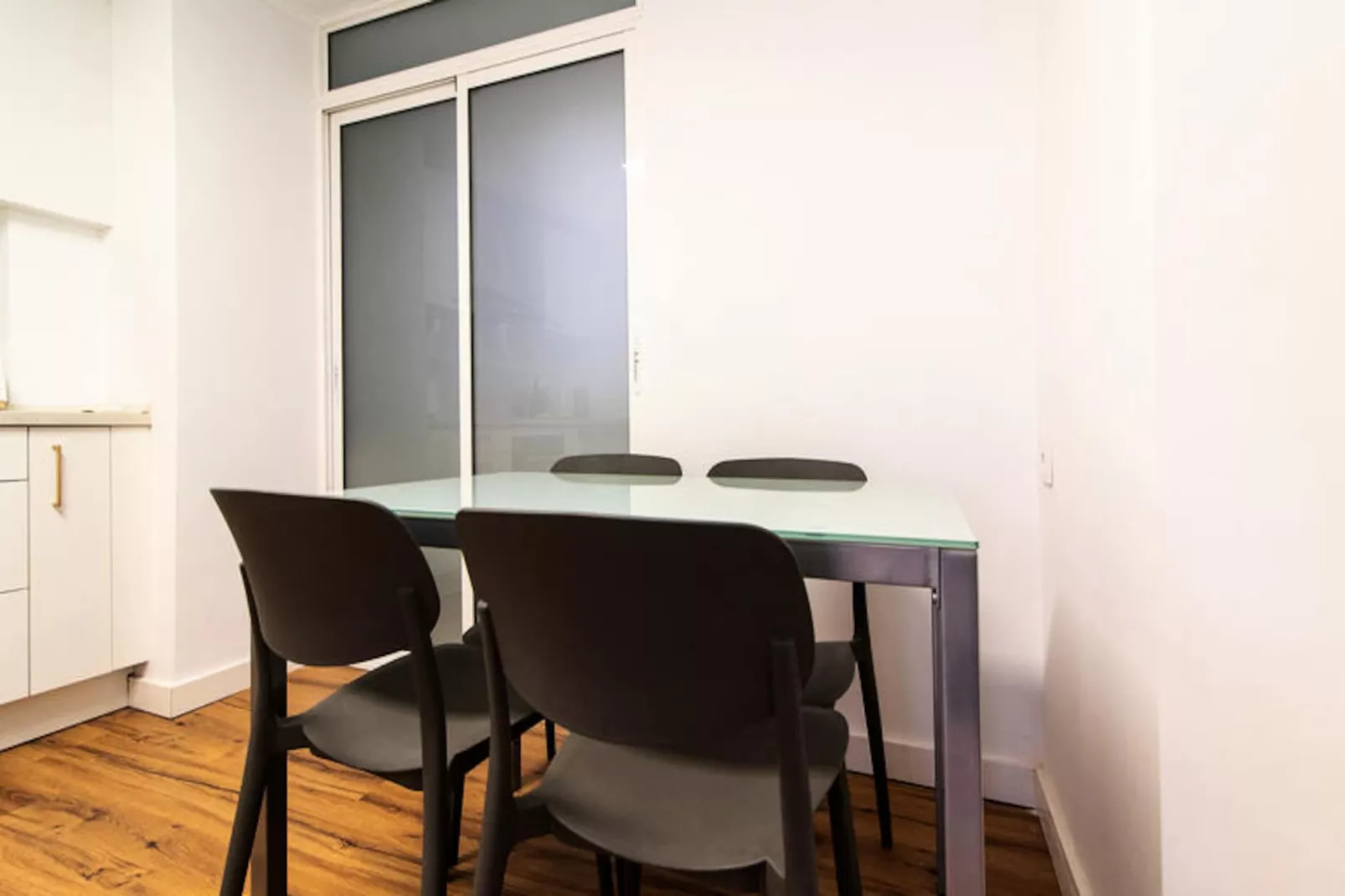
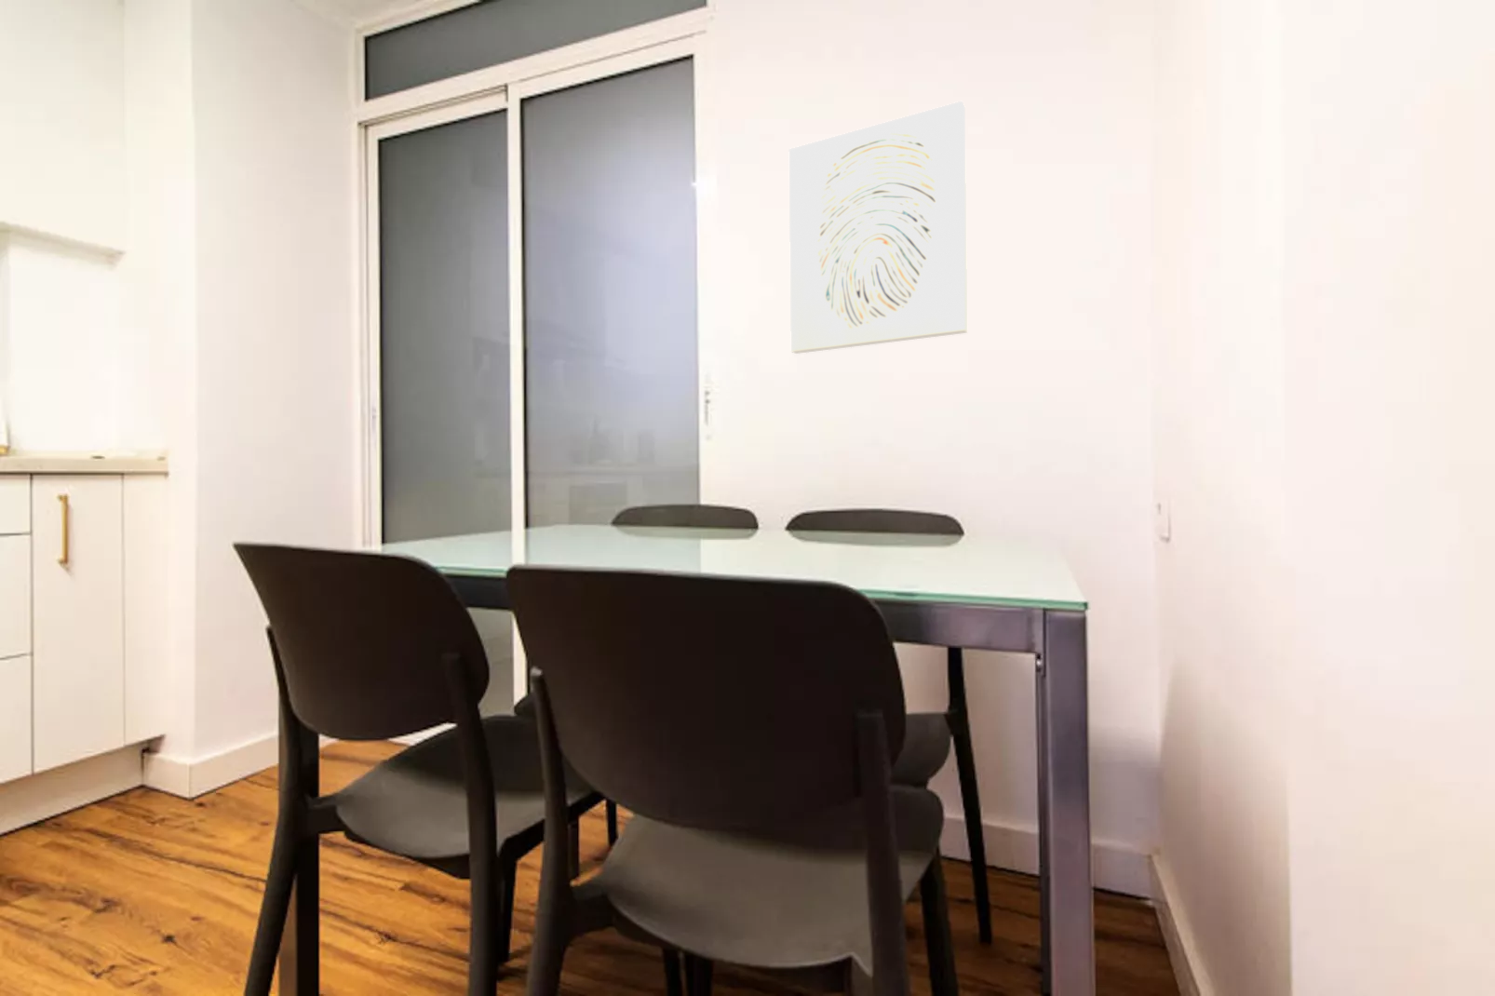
+ wall art (874, 236)
